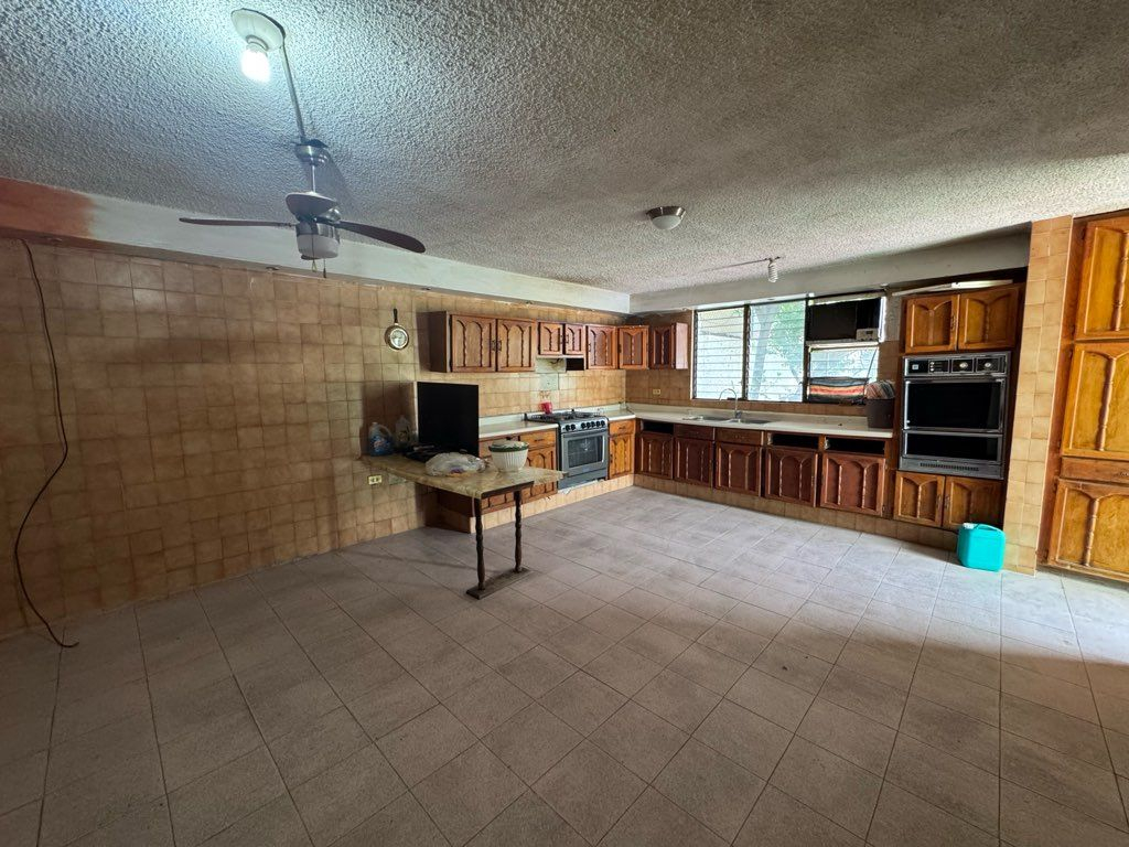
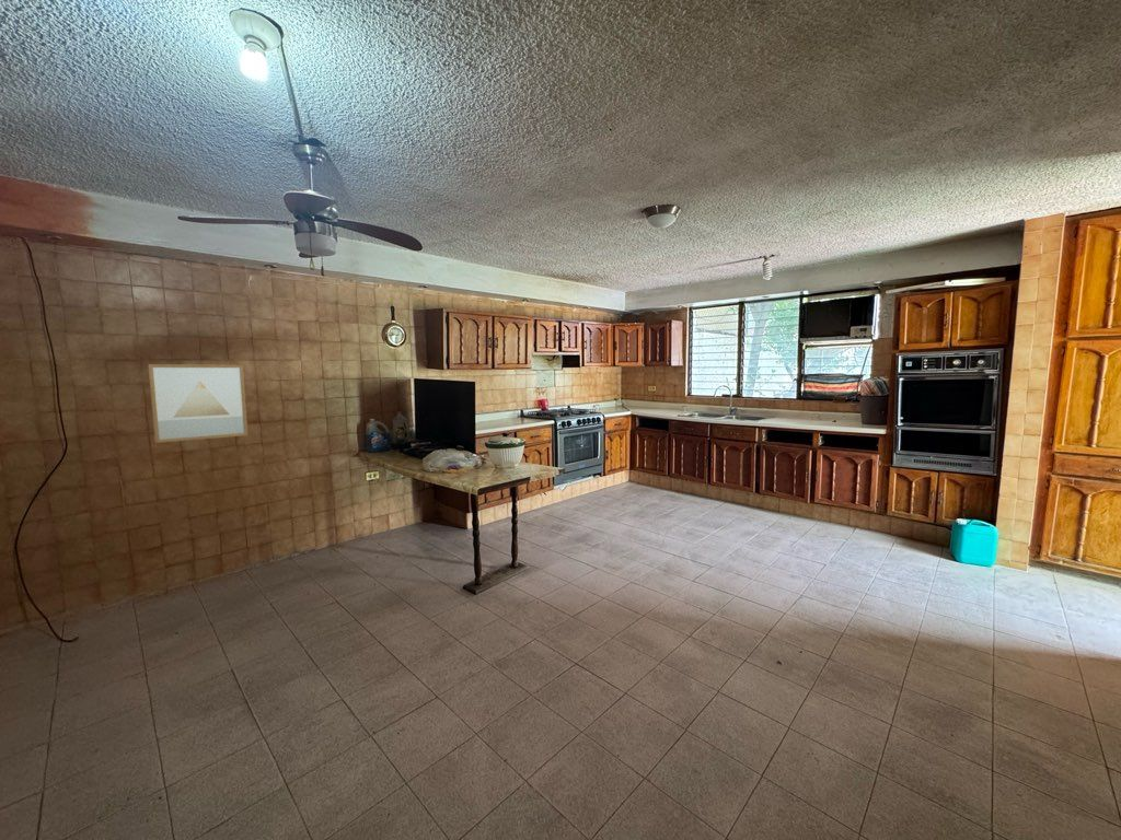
+ wall art (200, 401)
